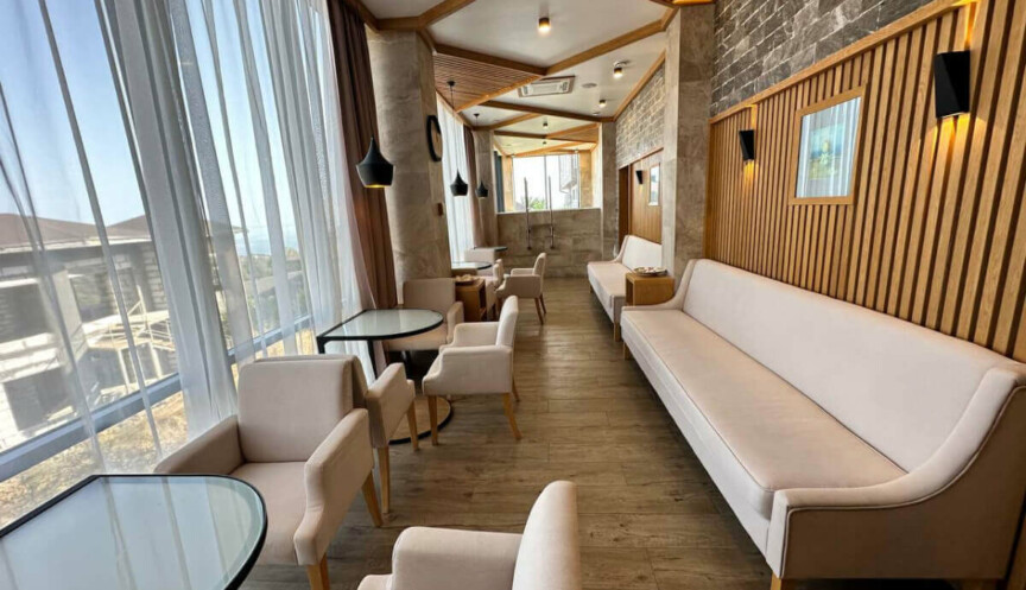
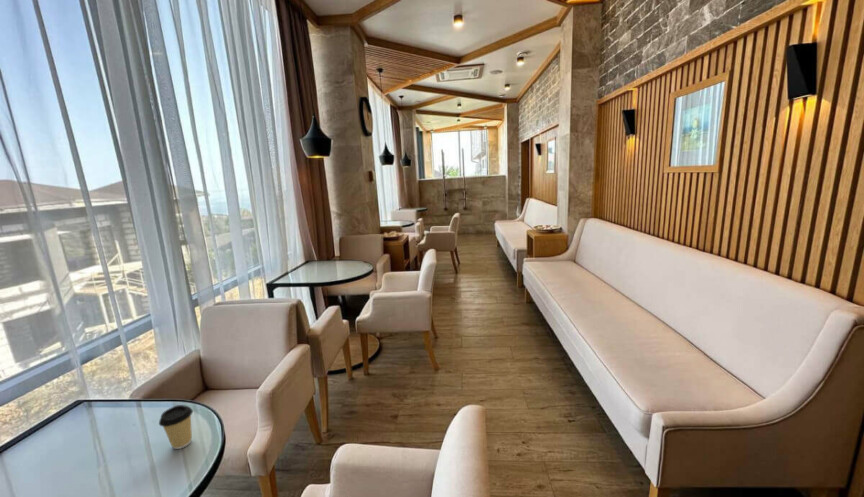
+ coffee cup (178, 427)
